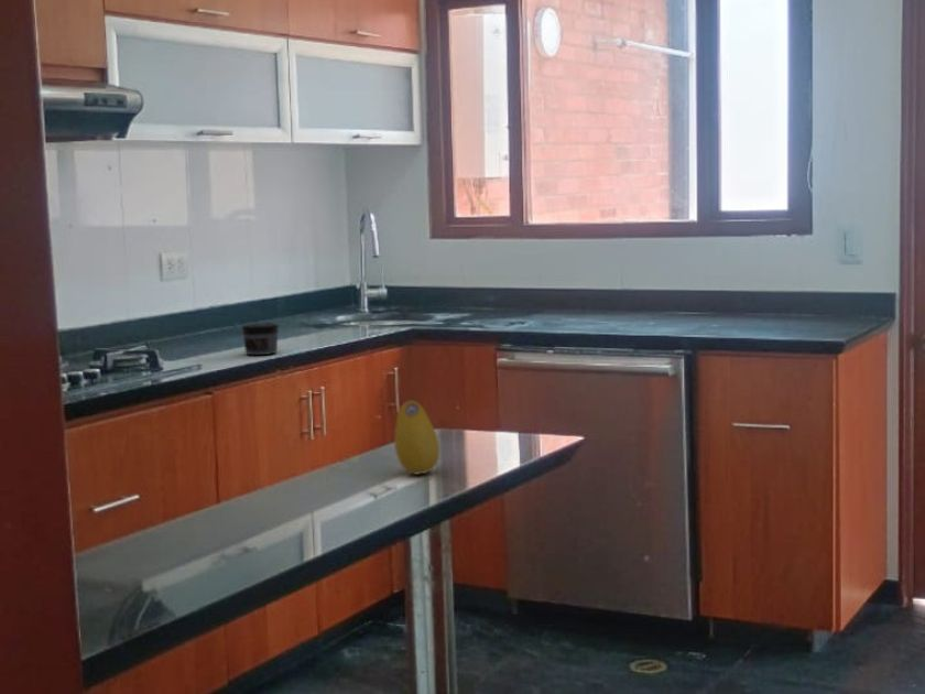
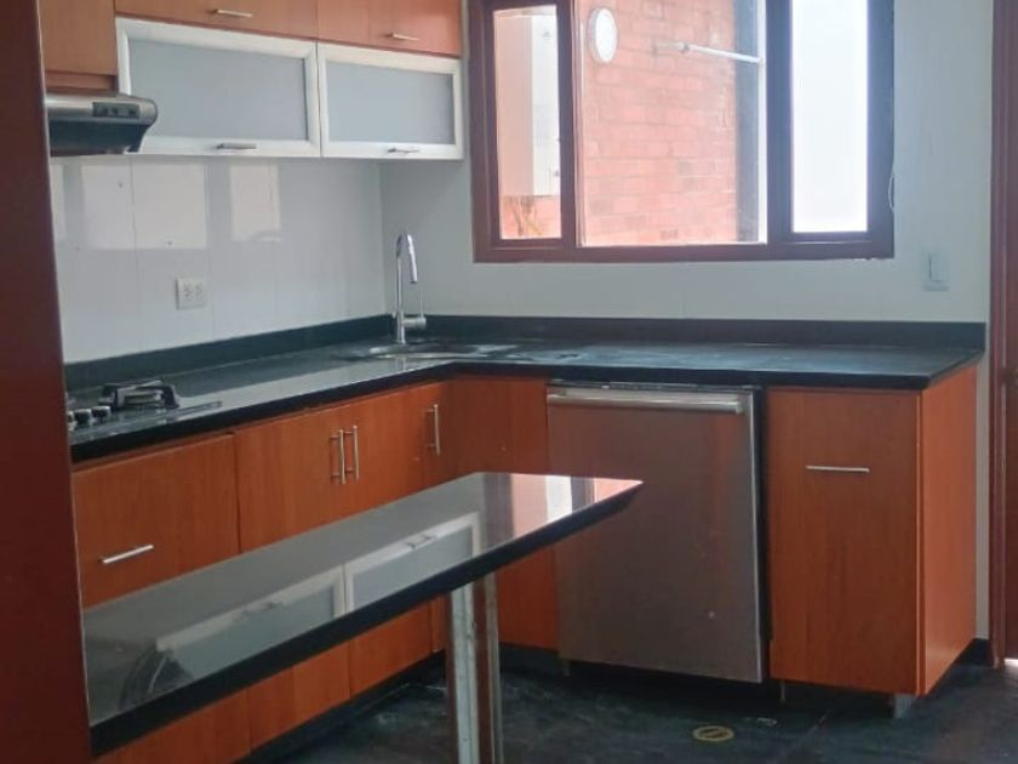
- jar (260, 338)
- fruit (416, 436)
